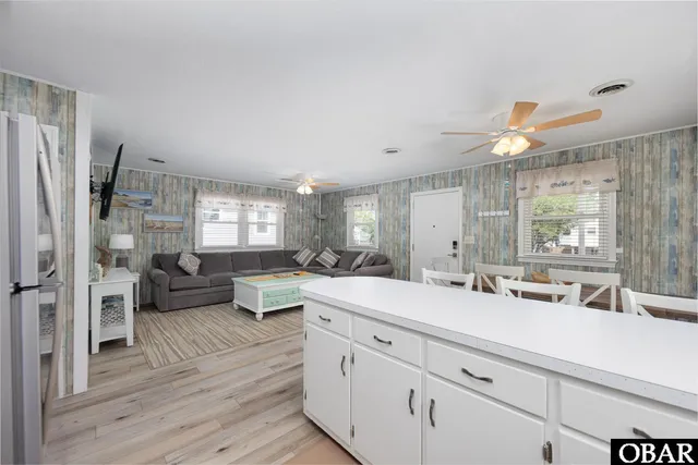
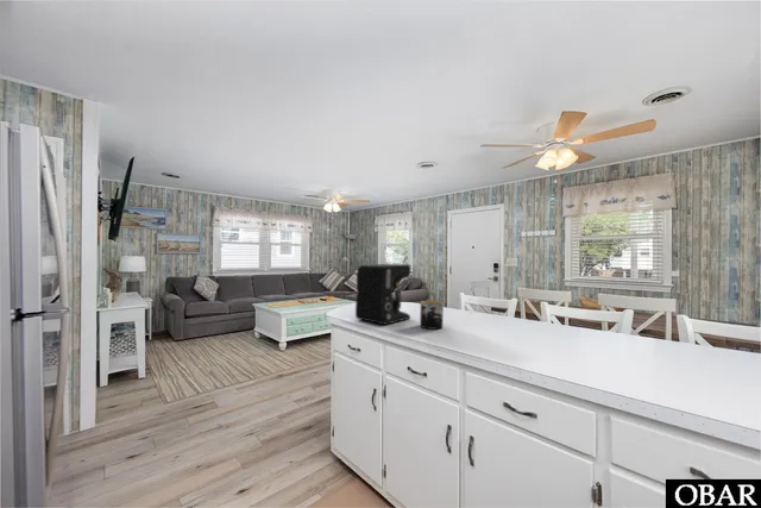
+ mug (433, 313)
+ coffee maker (385, 291)
